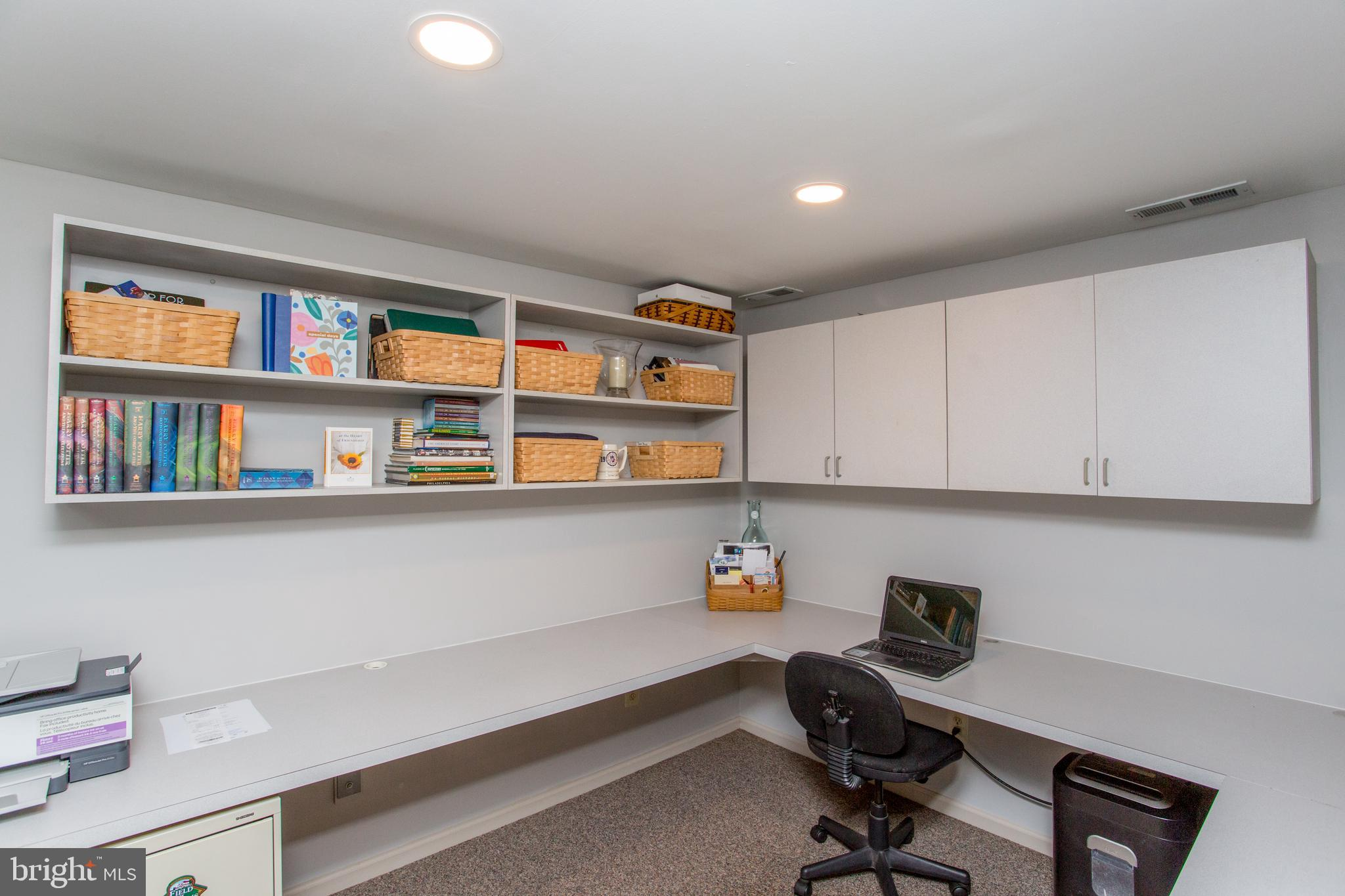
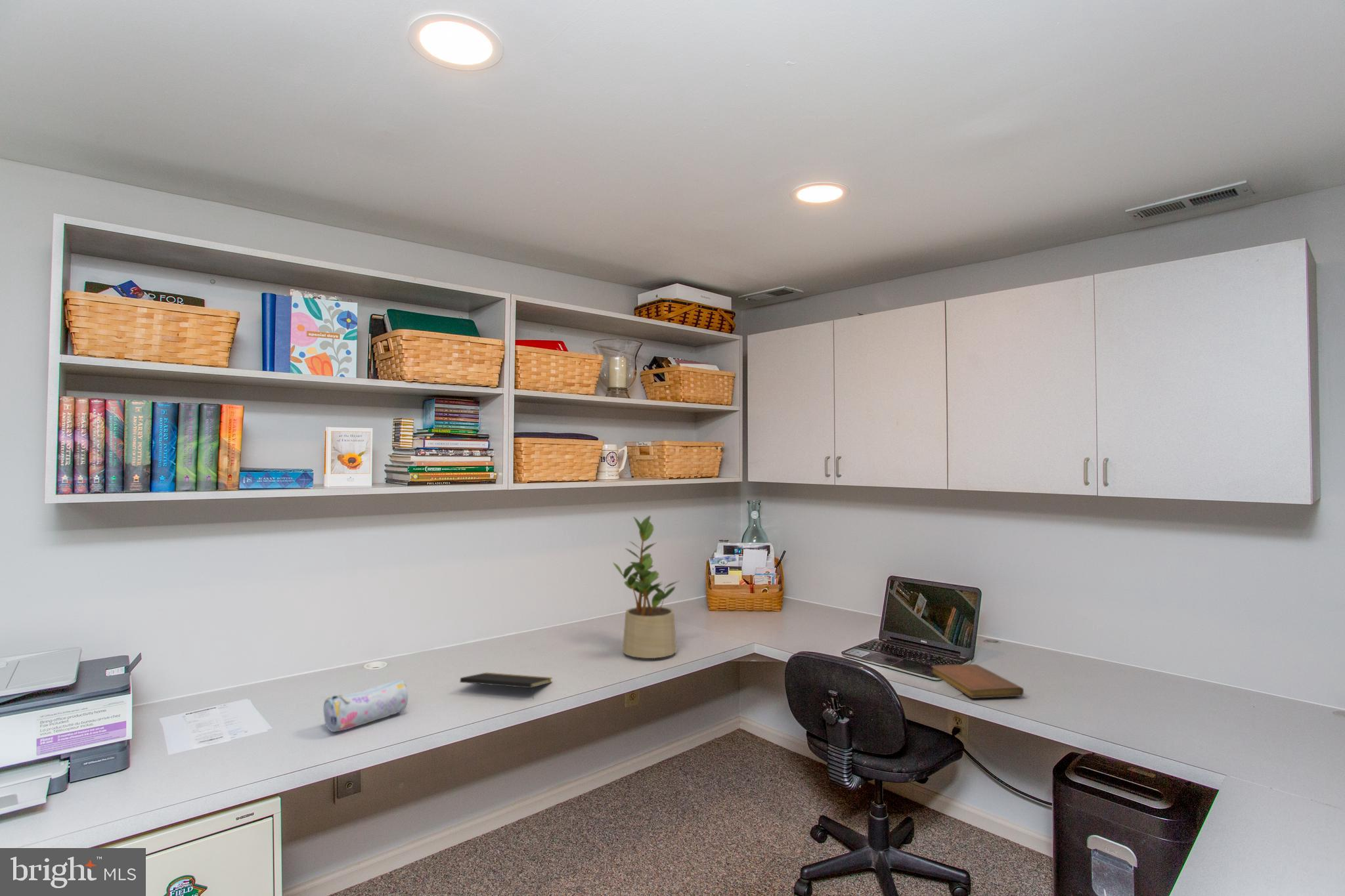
+ potted plant (650, 586)
+ notepad (507, 679)
+ notebook (975, 679)
+ pencil case (366, 704)
